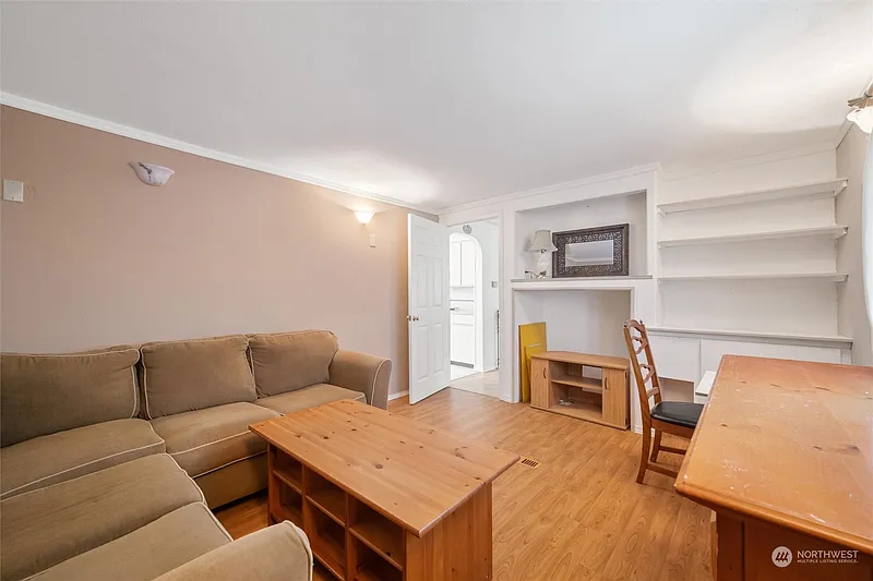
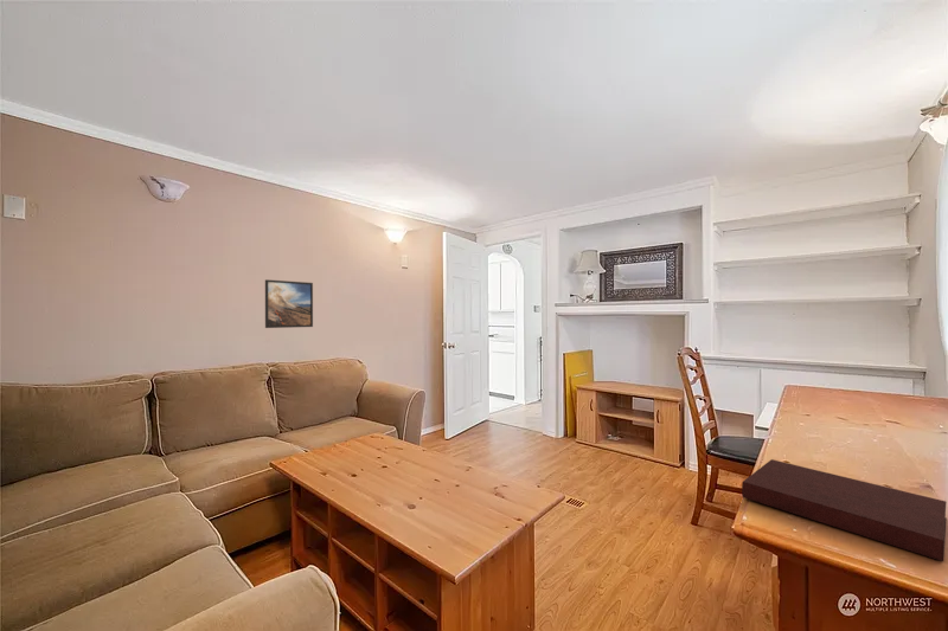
+ notebook (838, 498)
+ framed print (289, 304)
